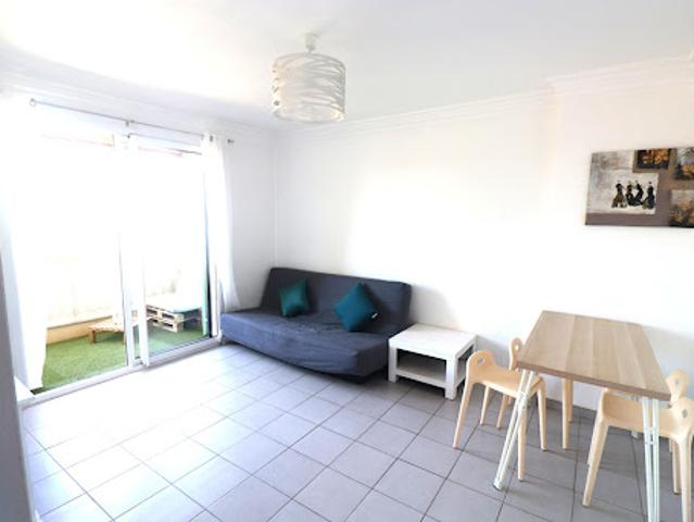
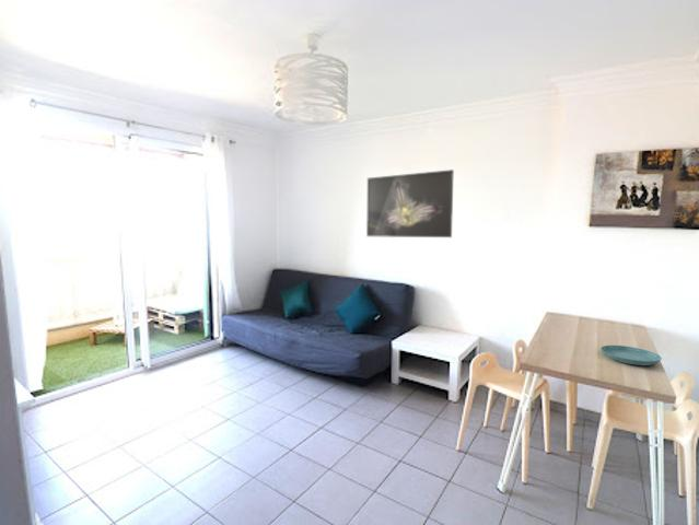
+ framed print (406, 206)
+ saucer (629, 355)
